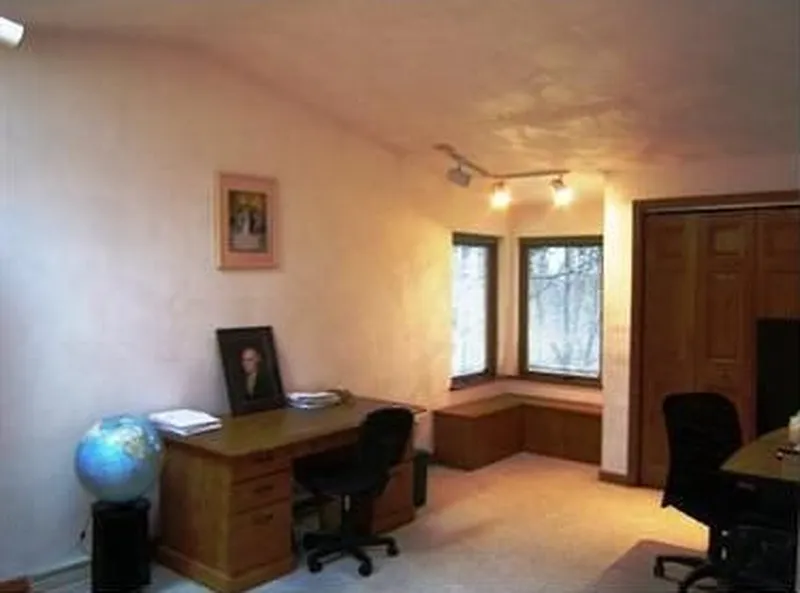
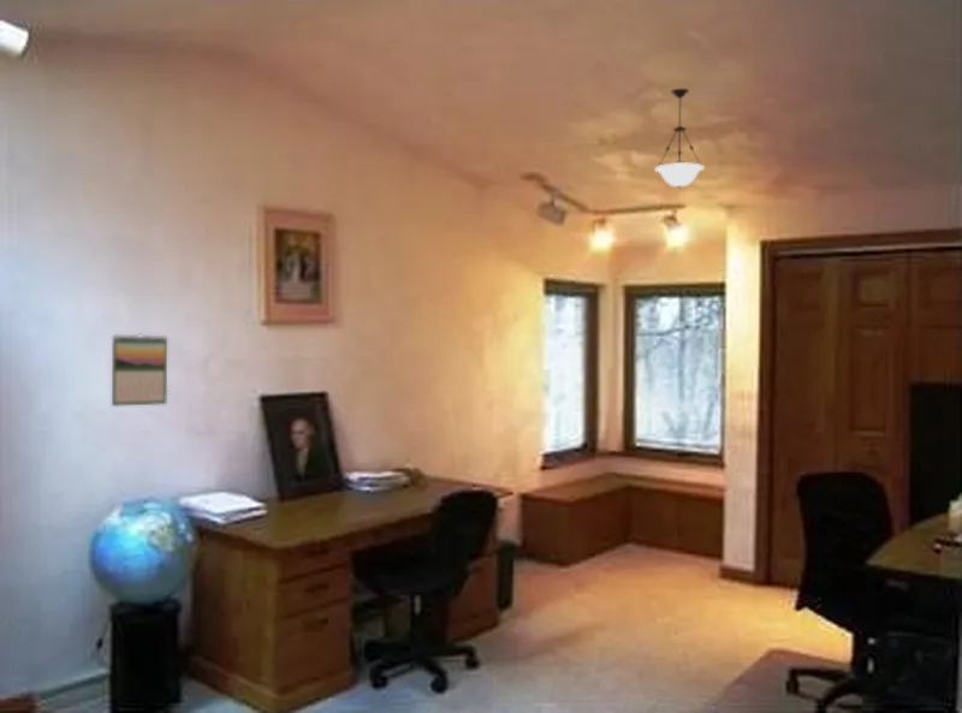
+ pendant light (679, 139)
+ calendar (139, 369)
